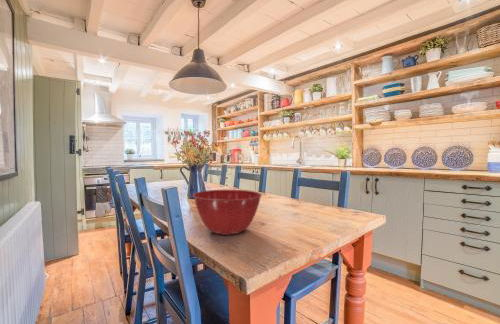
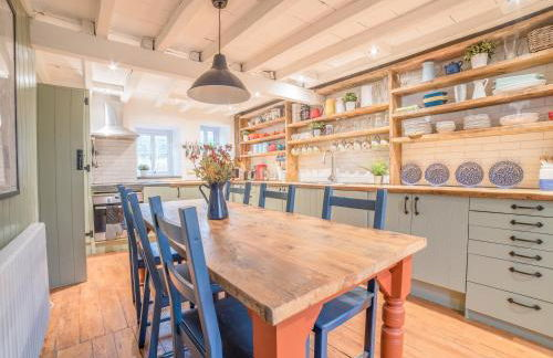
- mixing bowl (227, 211)
